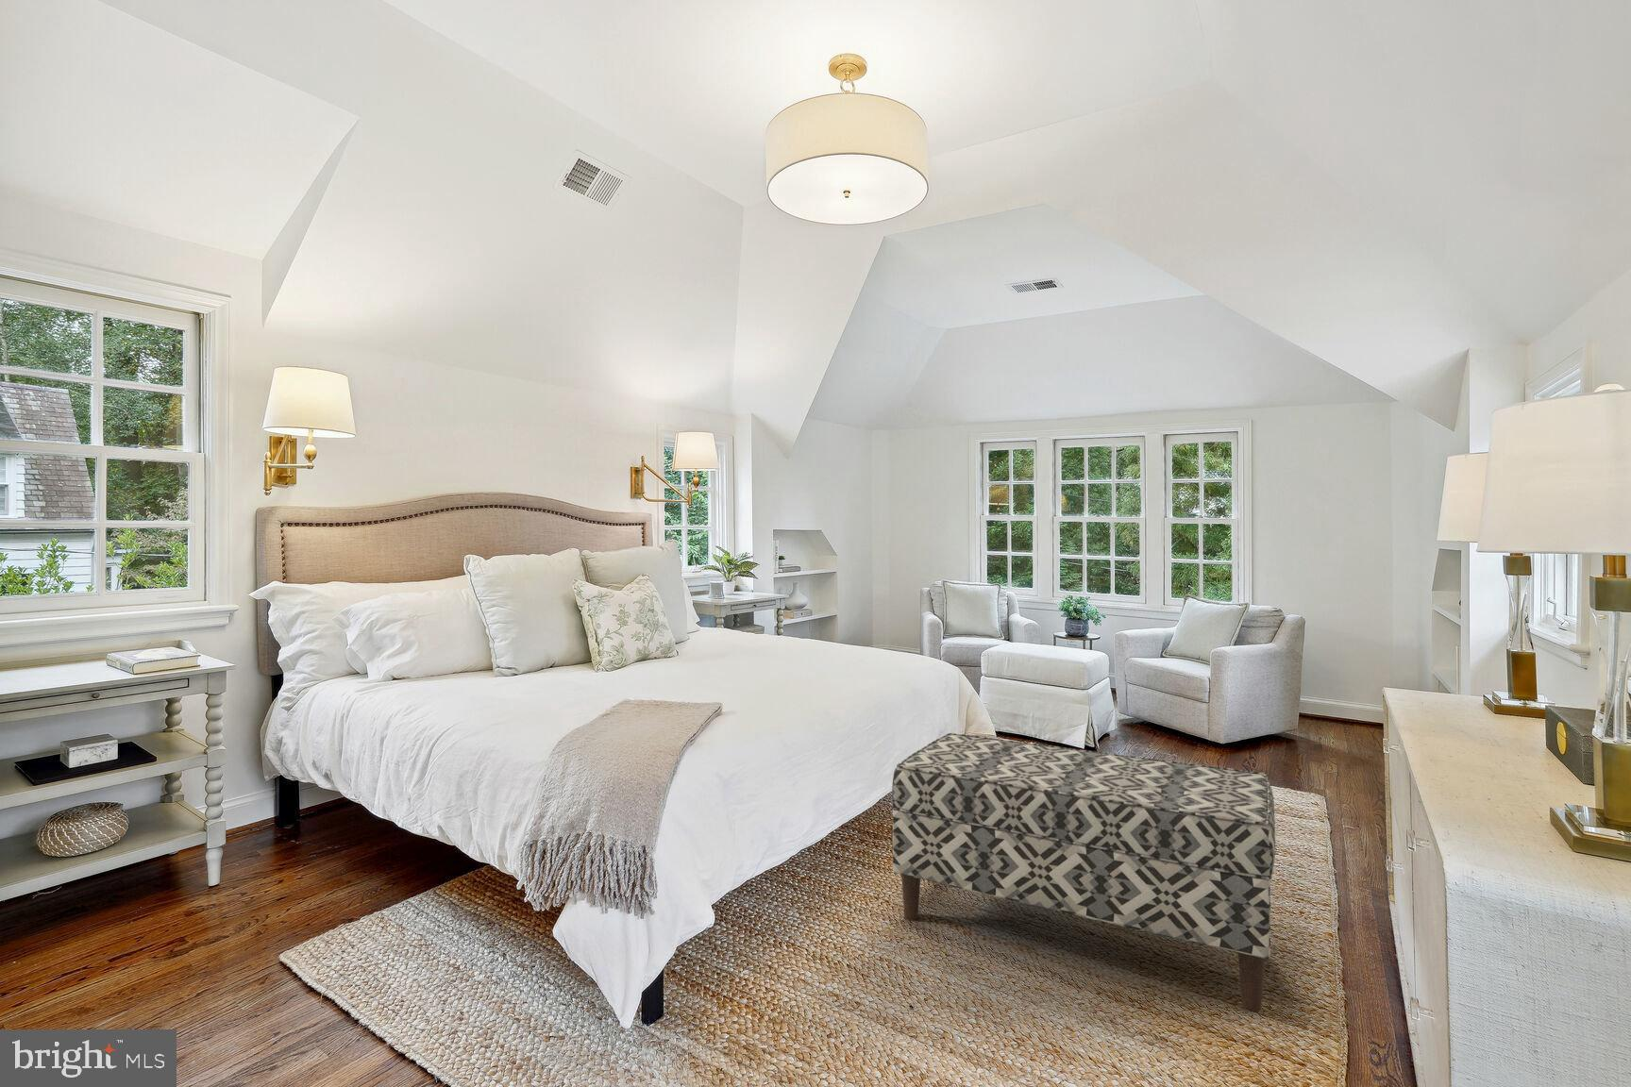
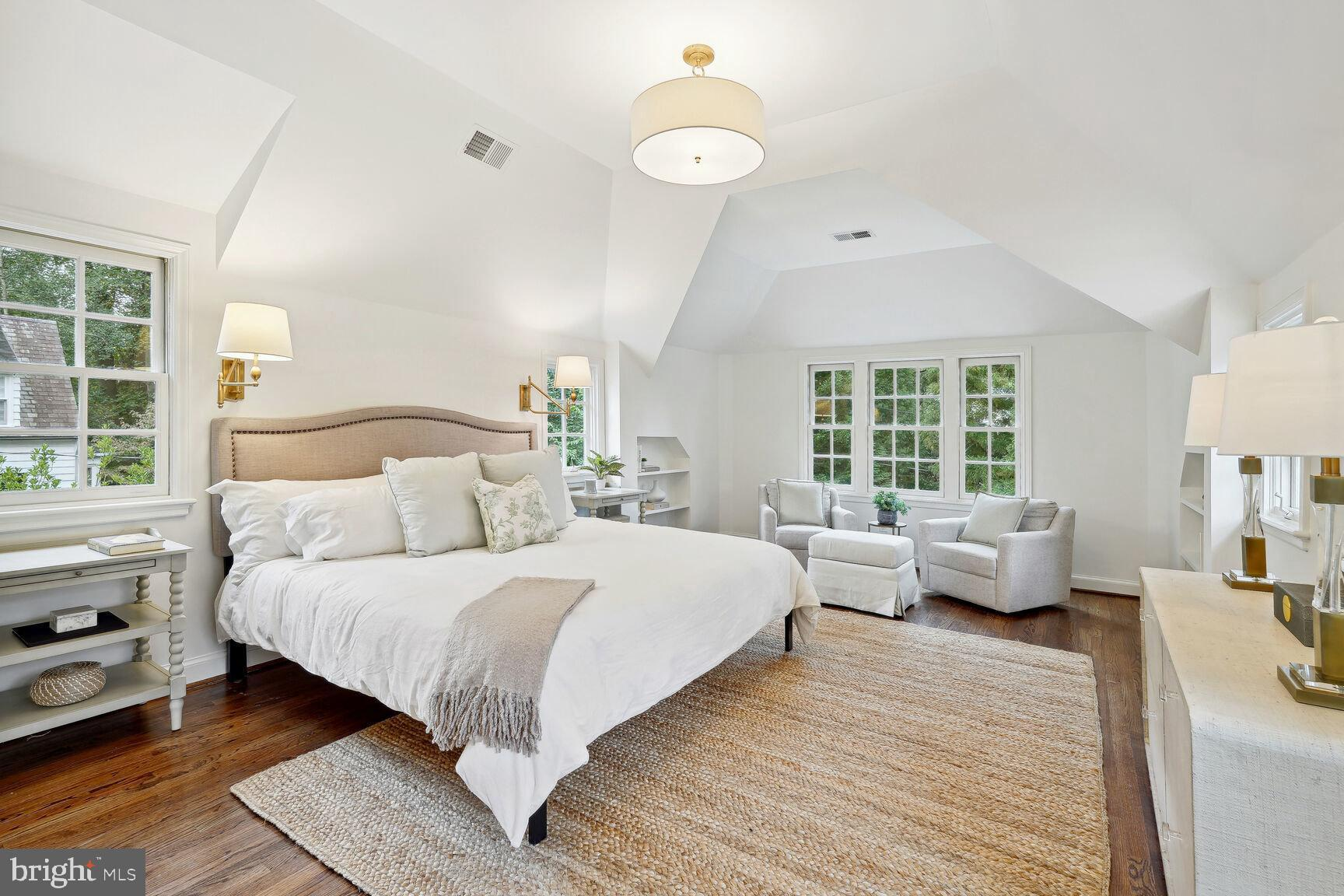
- bench (1076, 848)
